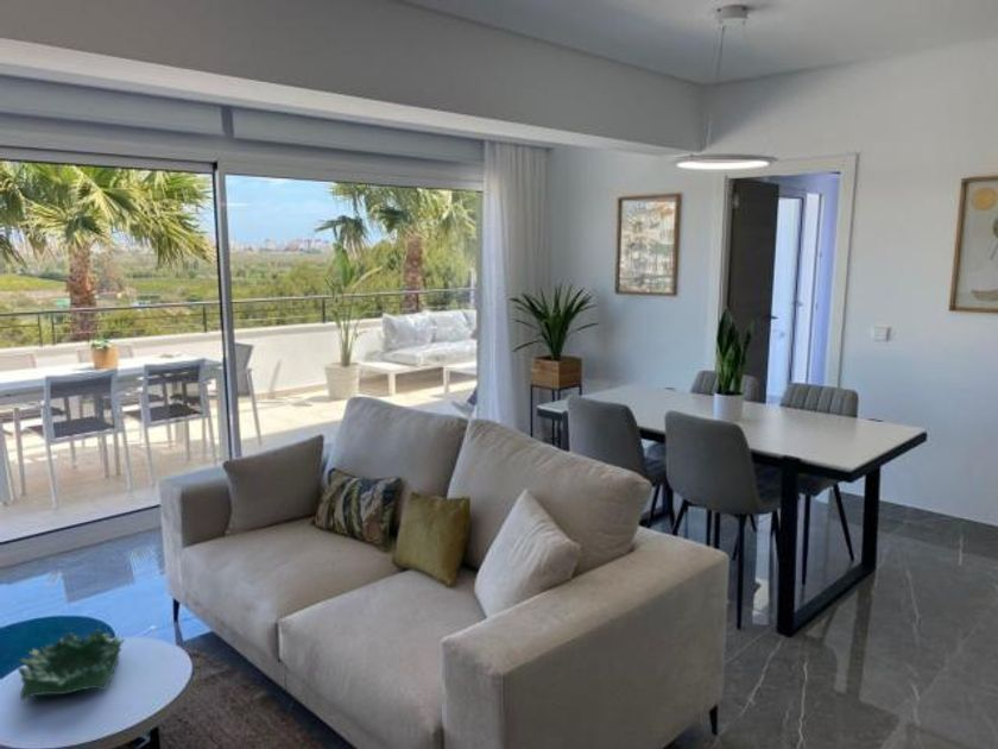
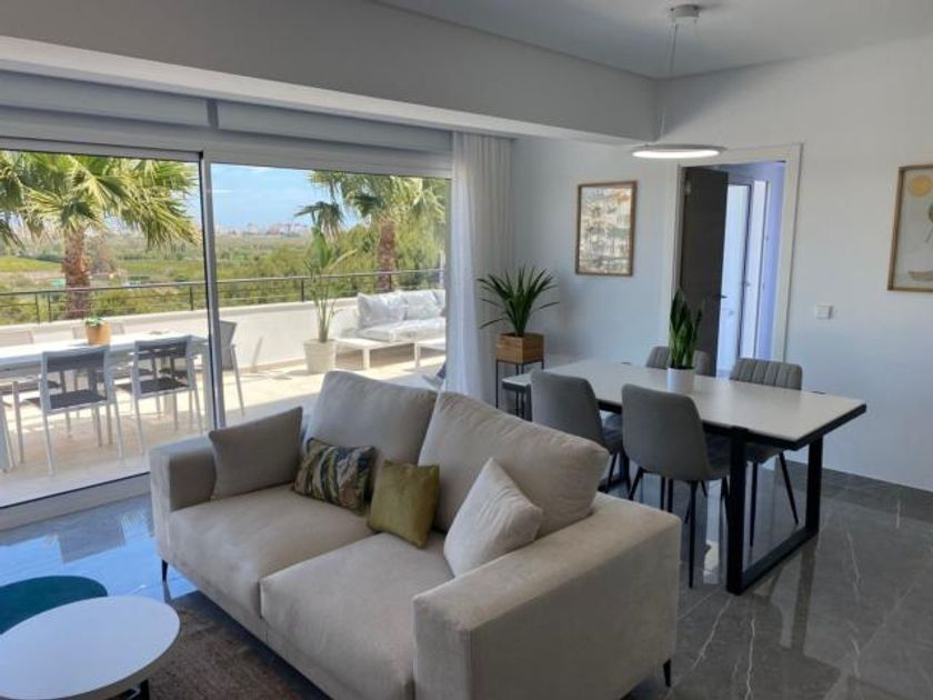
- decorative bowl (72, 665)
